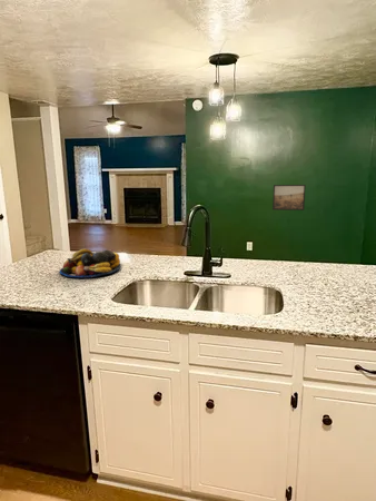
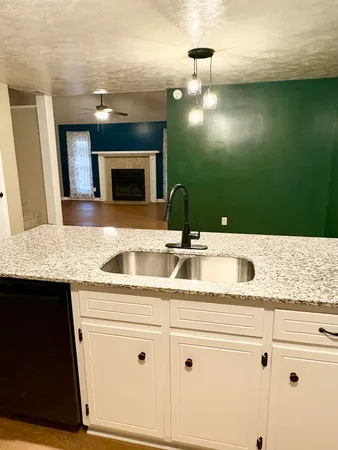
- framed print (288, 197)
- fruit bowl (89, 258)
